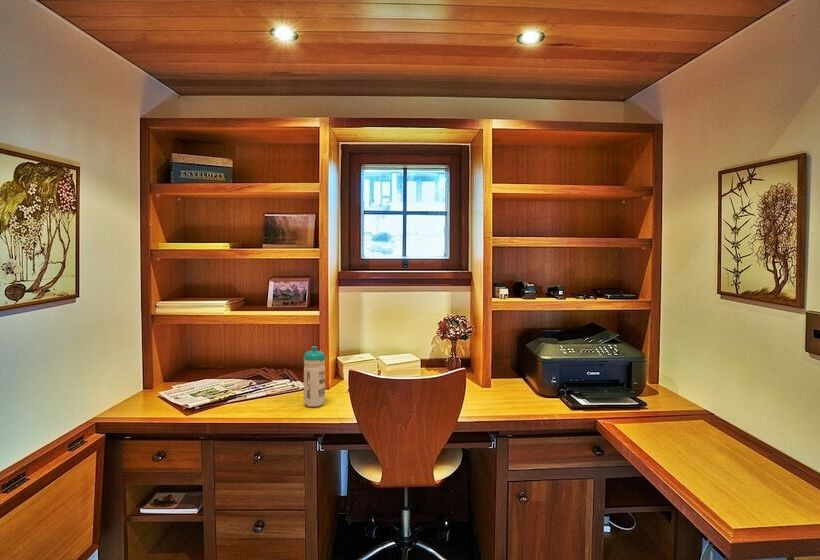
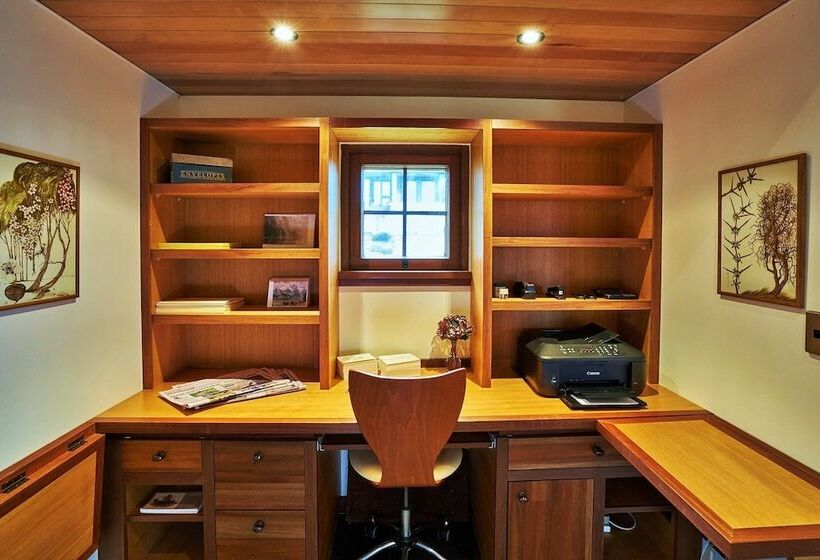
- water bottle (314, 375)
